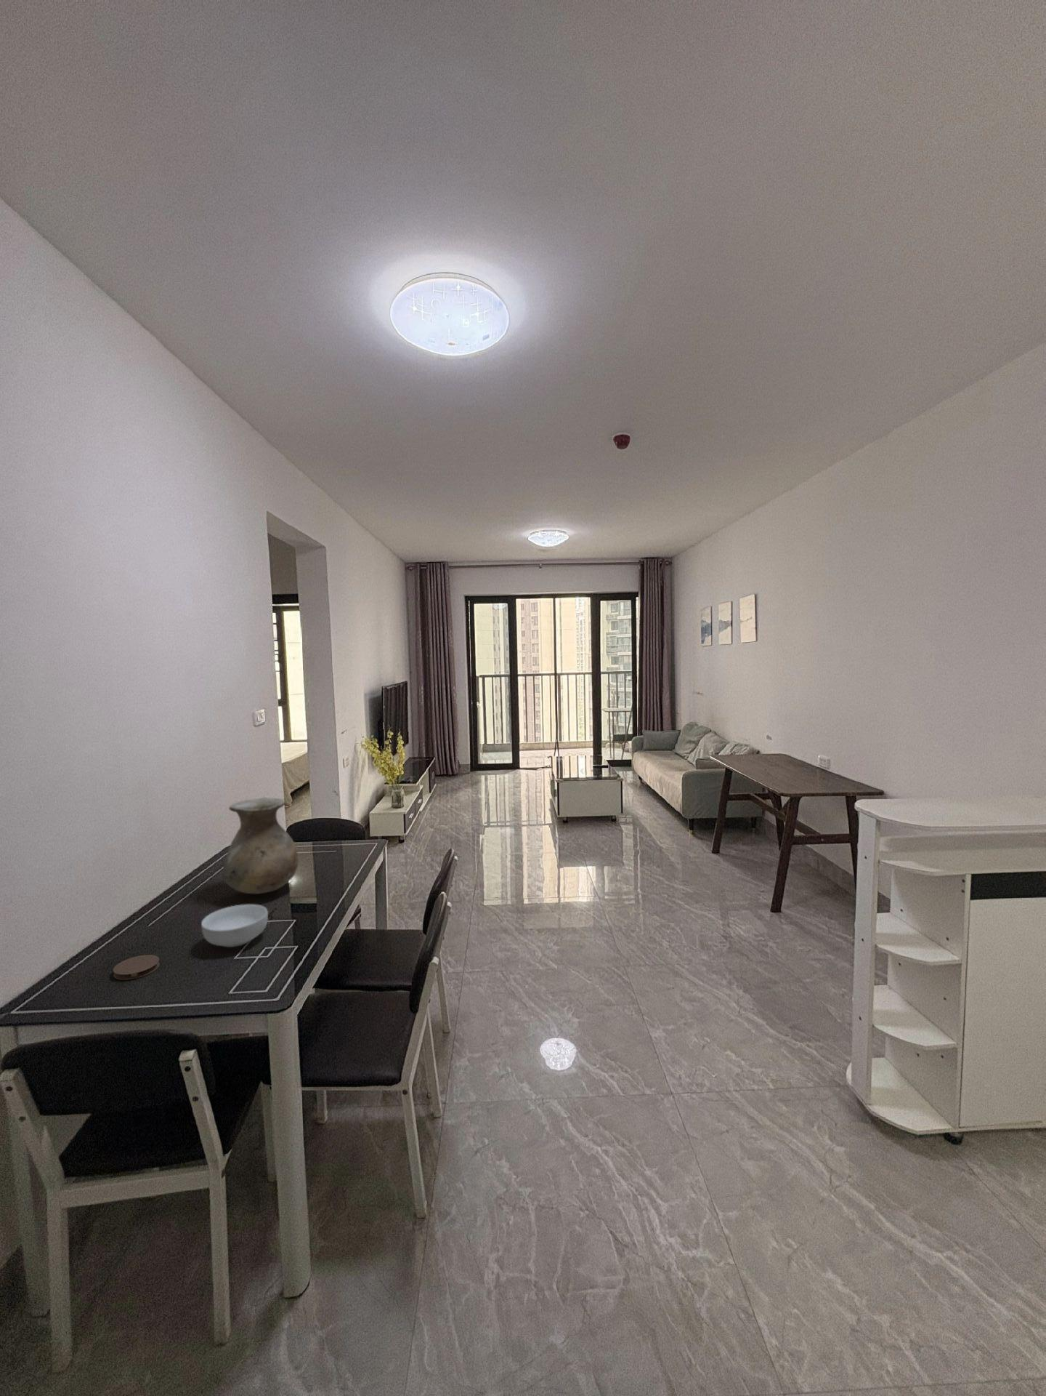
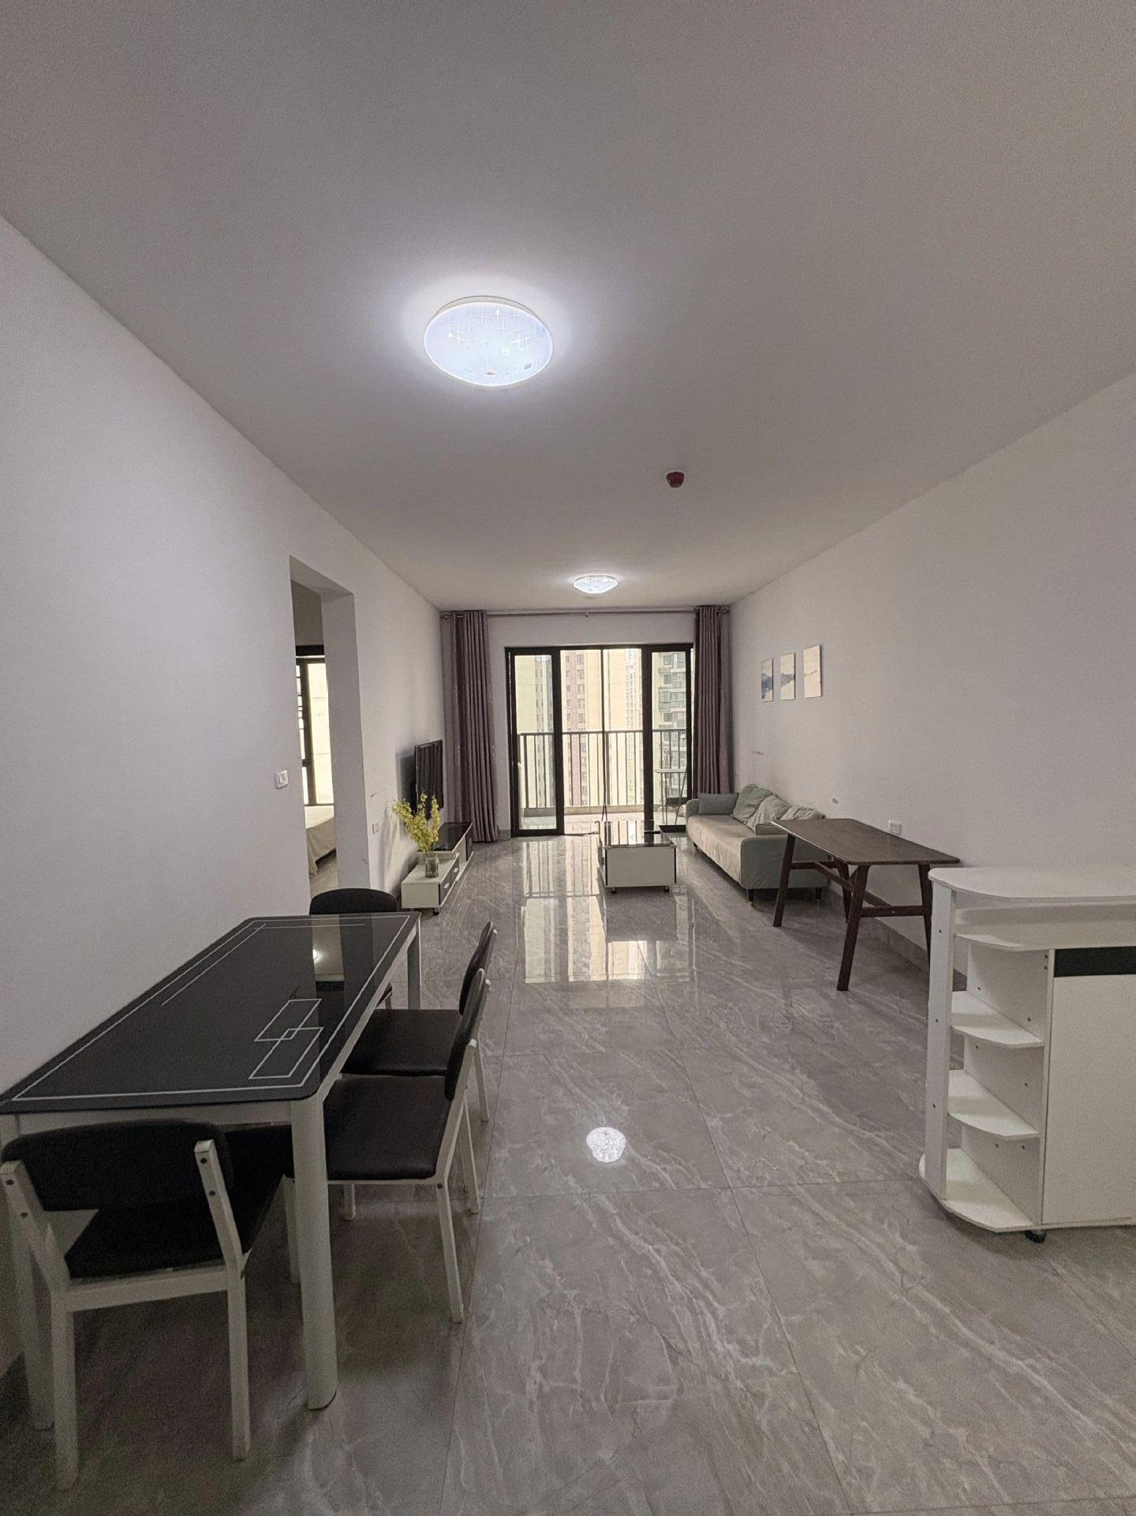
- cereal bowl (235, 928)
- coaster (136, 966)
- vase (260, 847)
